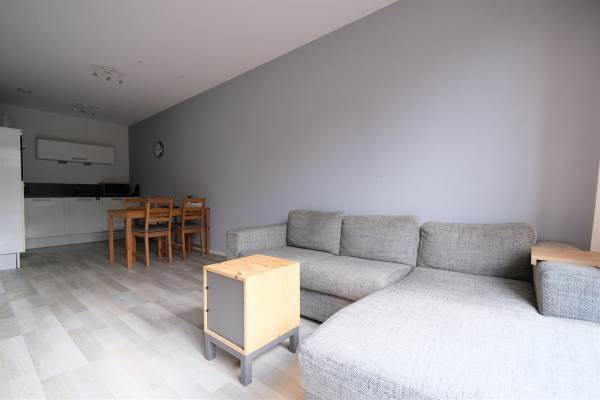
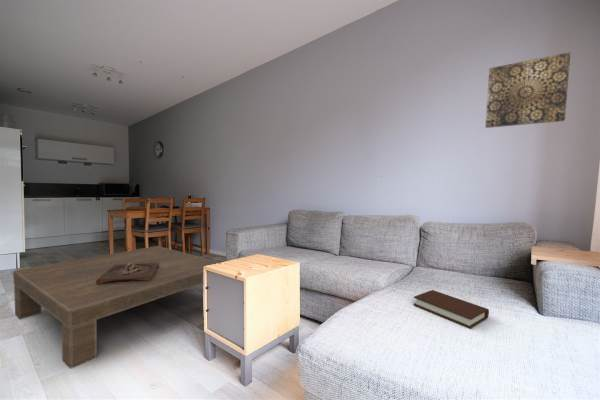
+ wooden tray (131, 268)
+ coffee table (128, 287)
+ book (449, 306)
+ wall art (524, 93)
